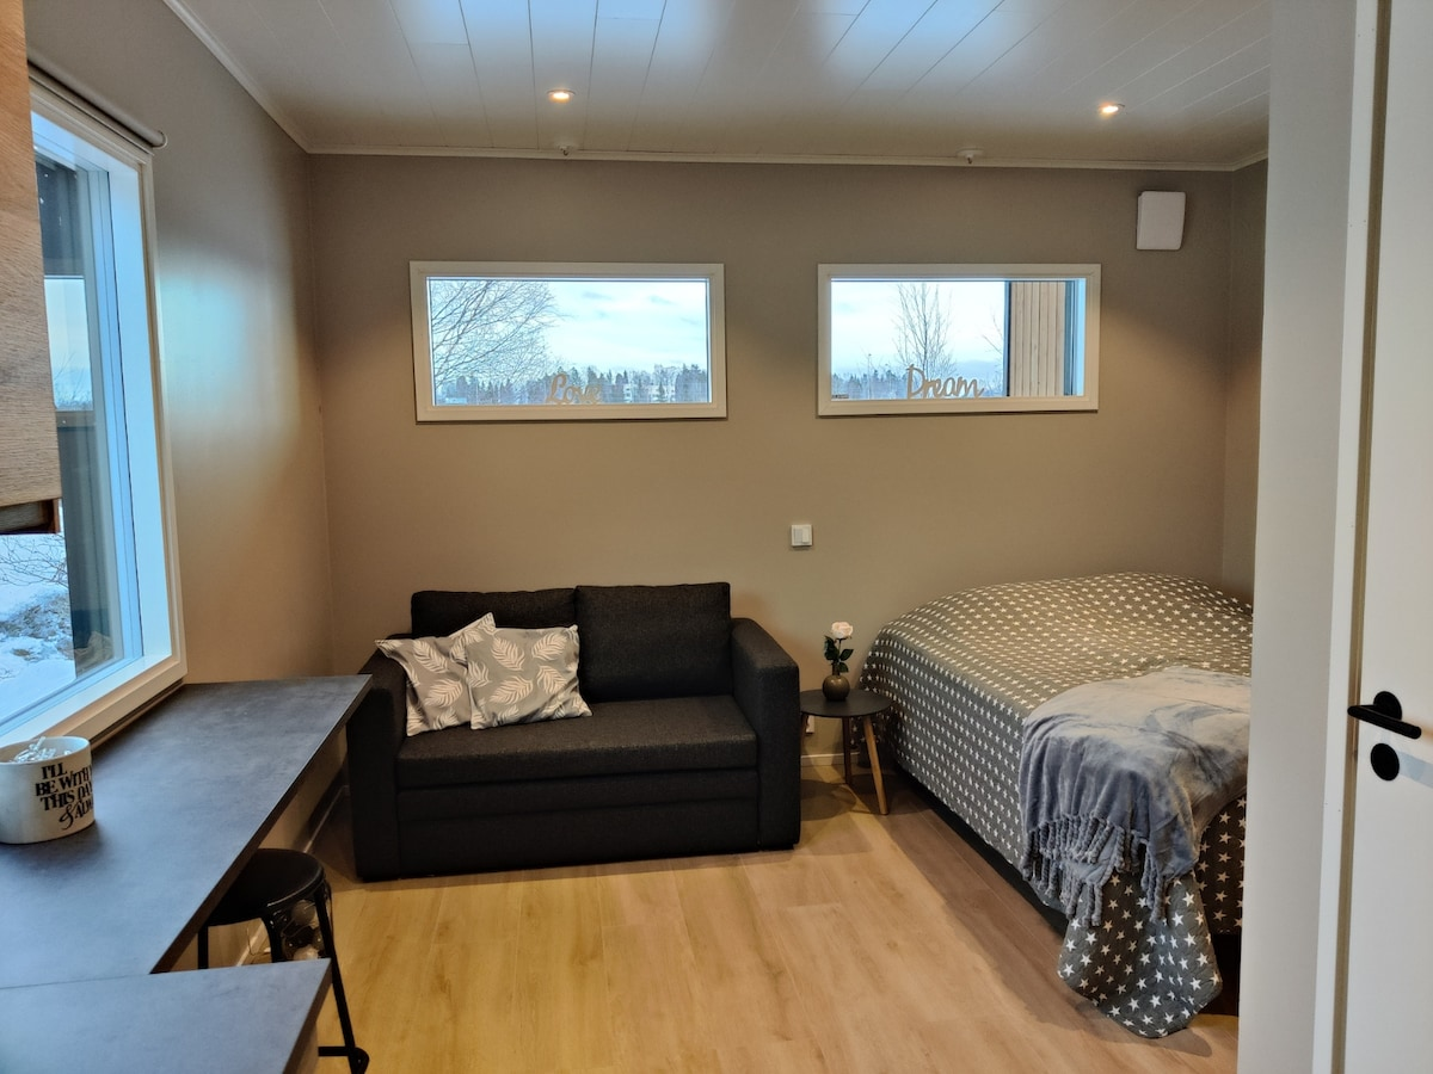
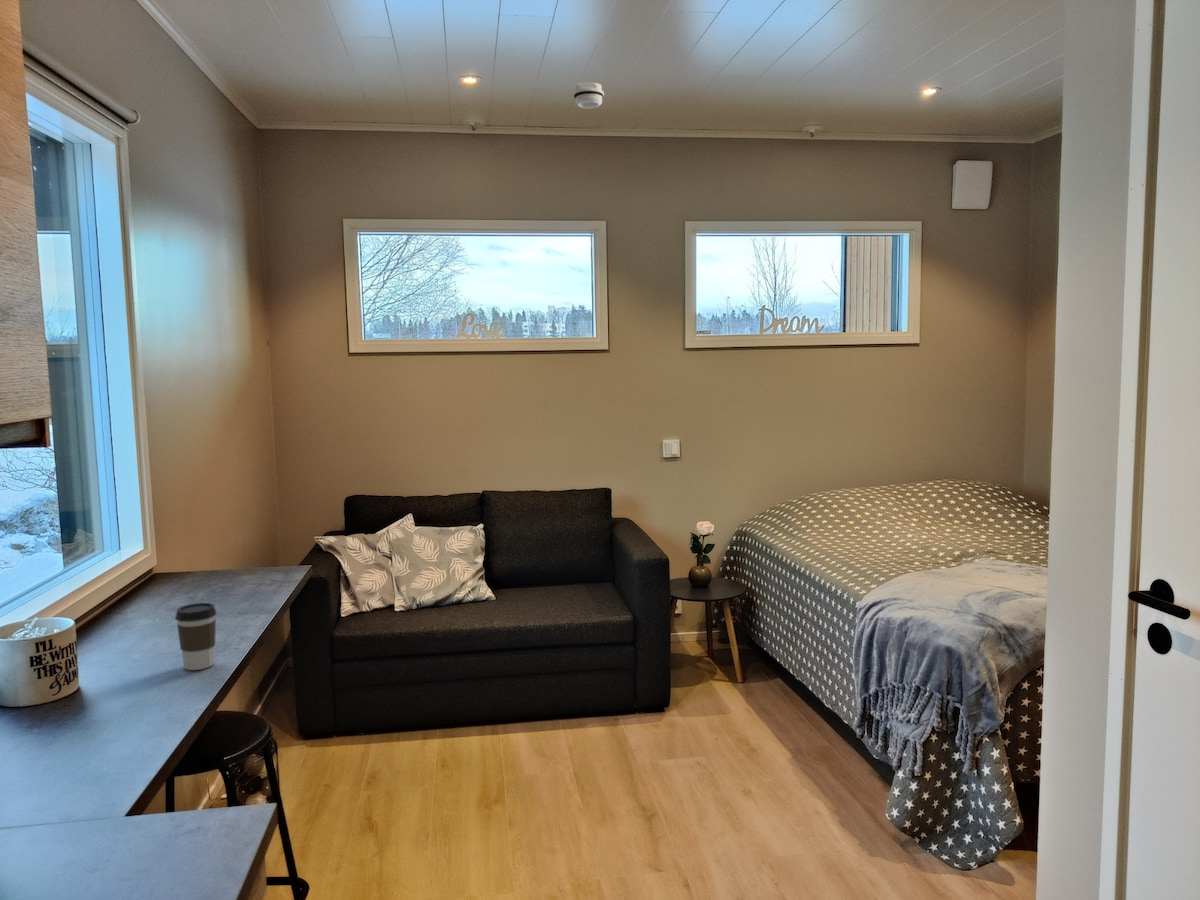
+ coffee cup (197, 636)
+ smoke detector (588, 95)
